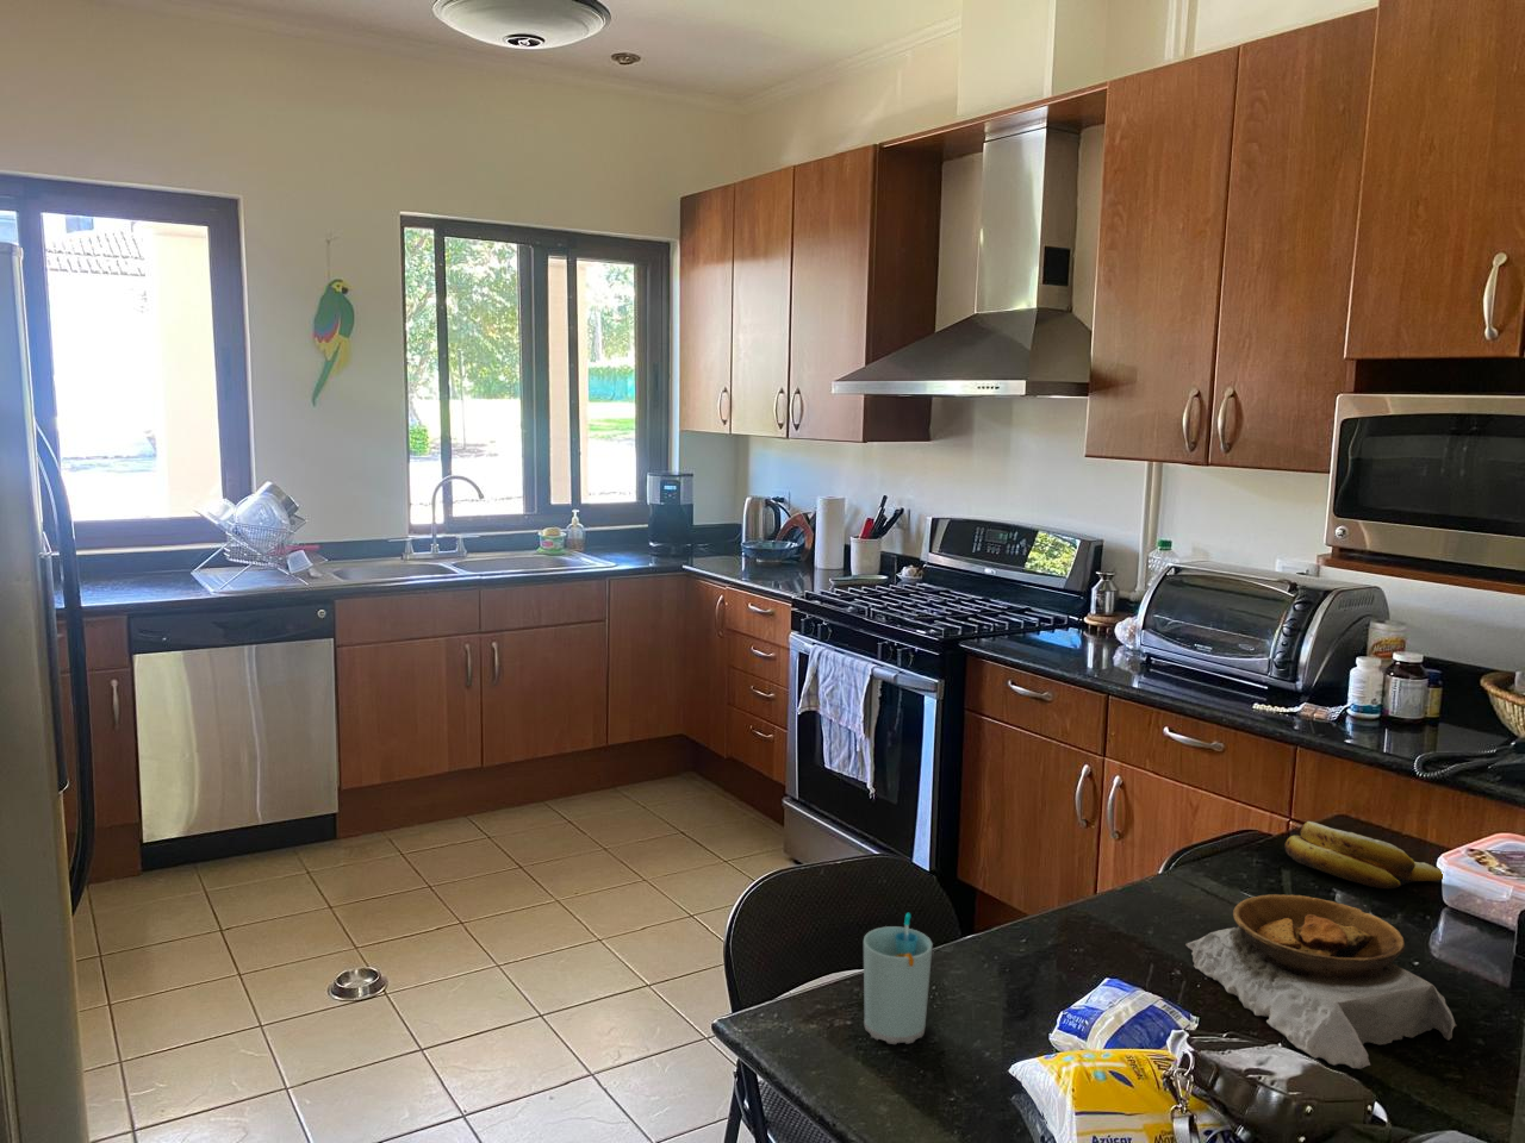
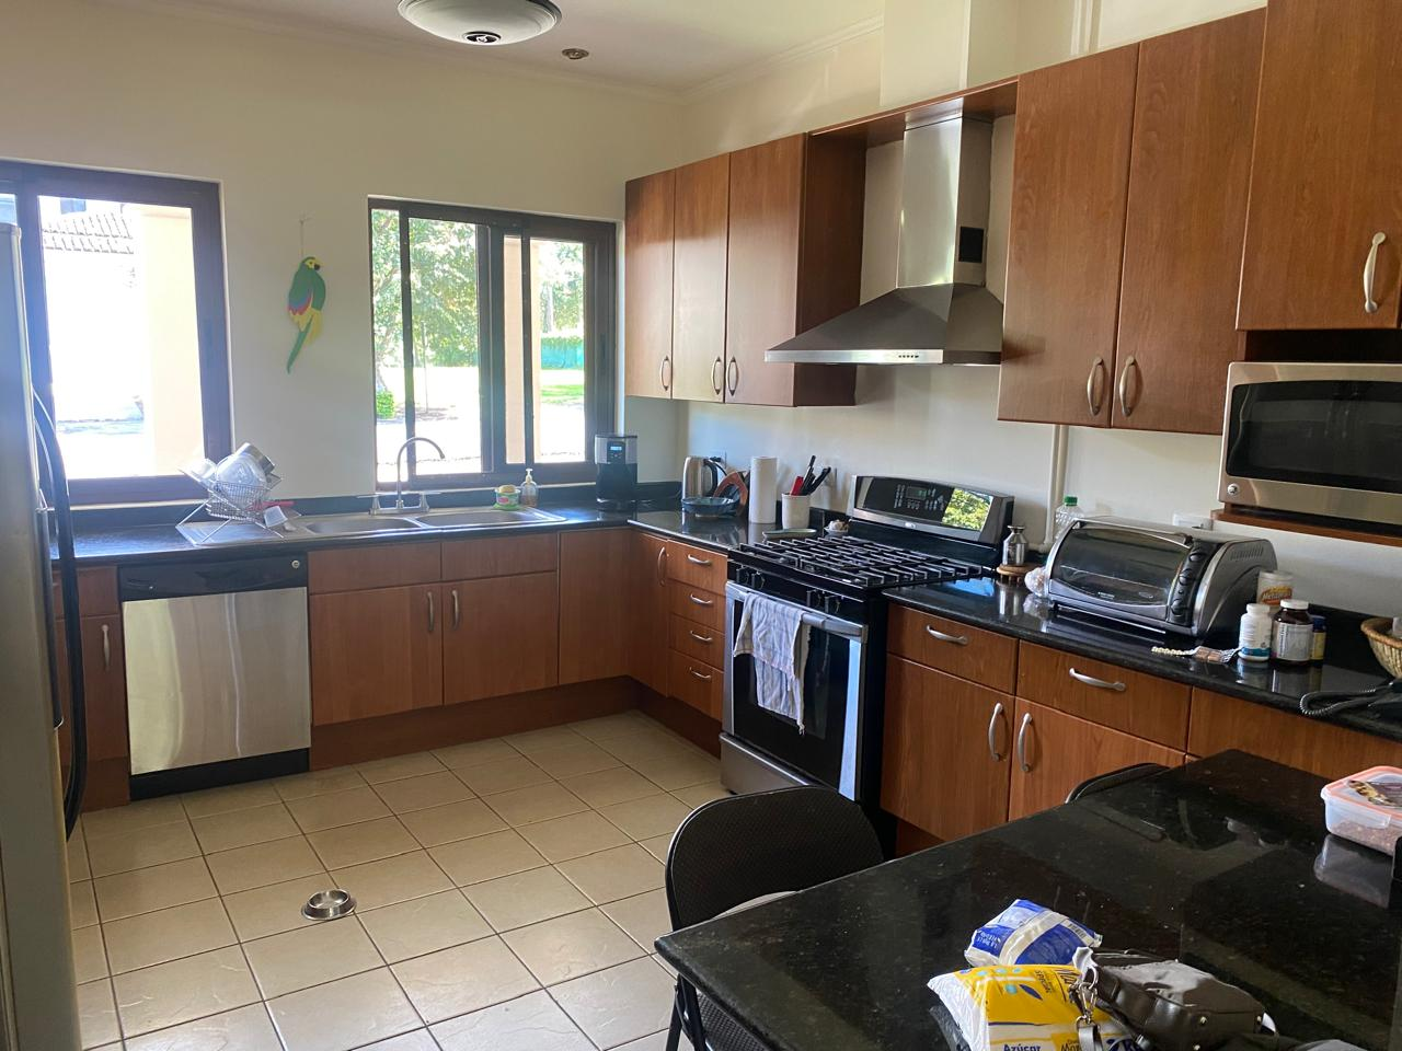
- banana (1359, 845)
- bowl (1302, 953)
- cup (897, 976)
